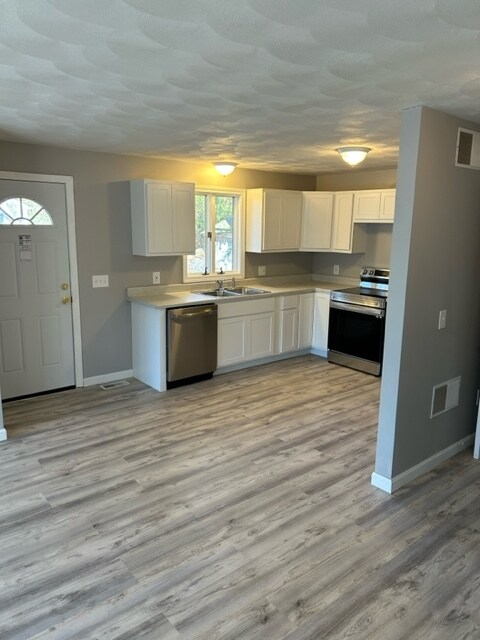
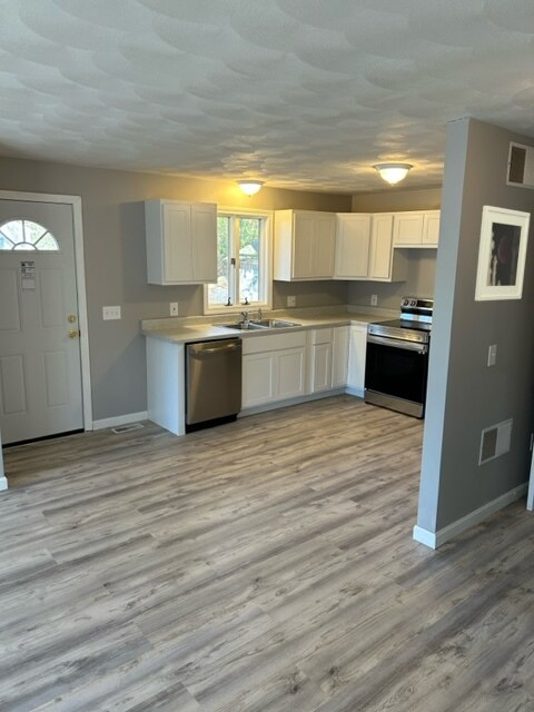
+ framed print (503, 255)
